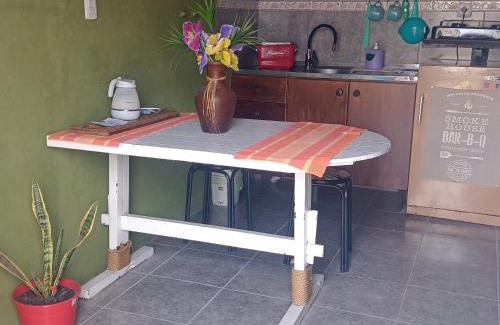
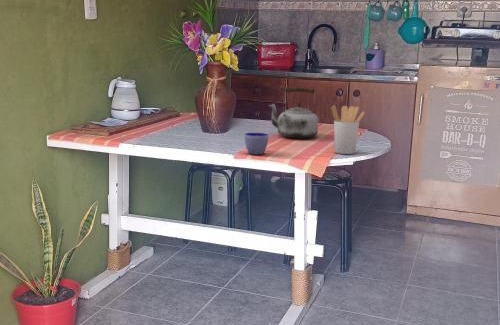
+ utensil holder (346, 128)
+ cup (256, 143)
+ kettle (293, 111)
